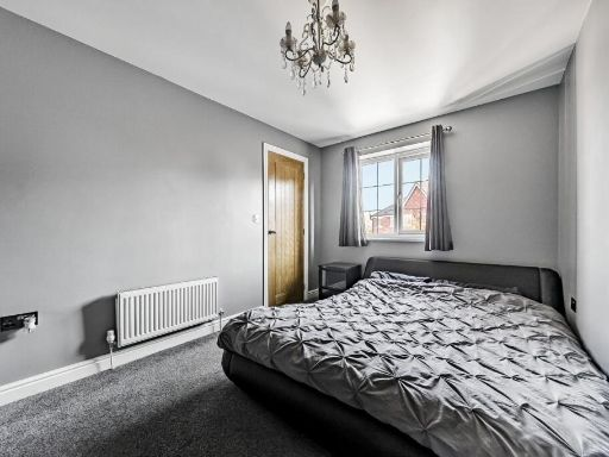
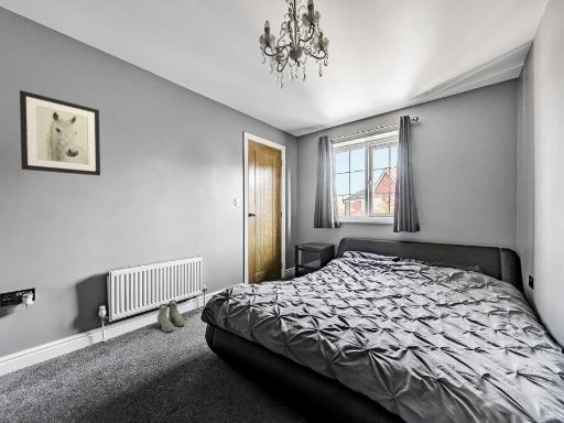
+ boots (171, 314)
+ wall art (63, 137)
